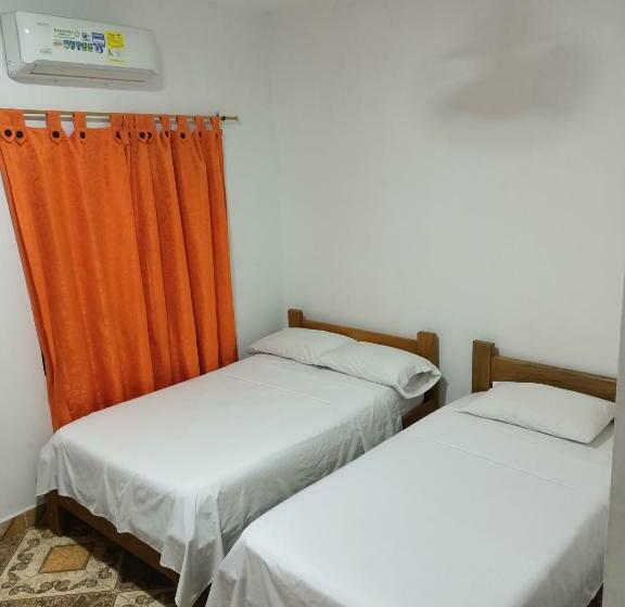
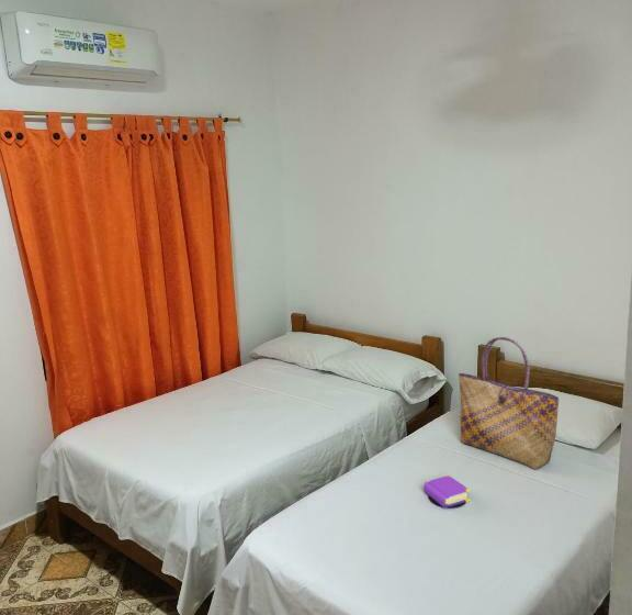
+ book (447, 491)
+ tote bag (504, 395)
